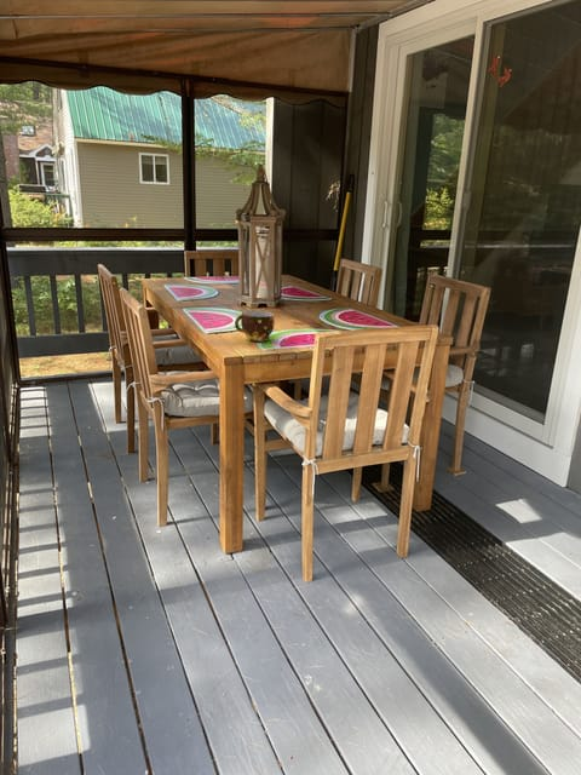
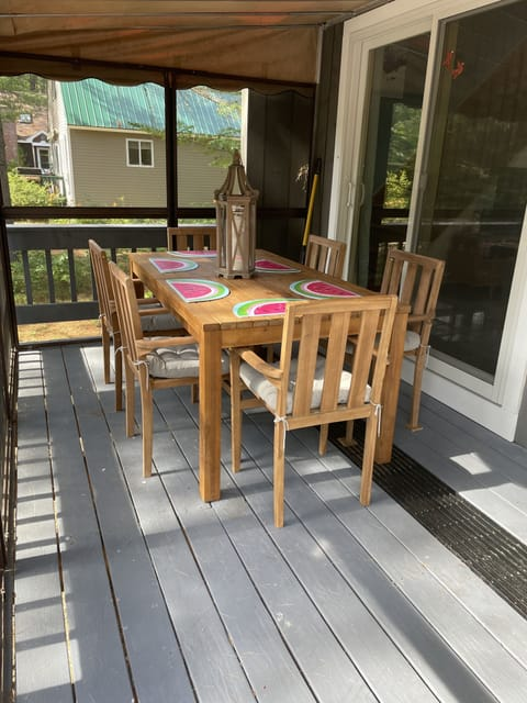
- cup (255, 326)
